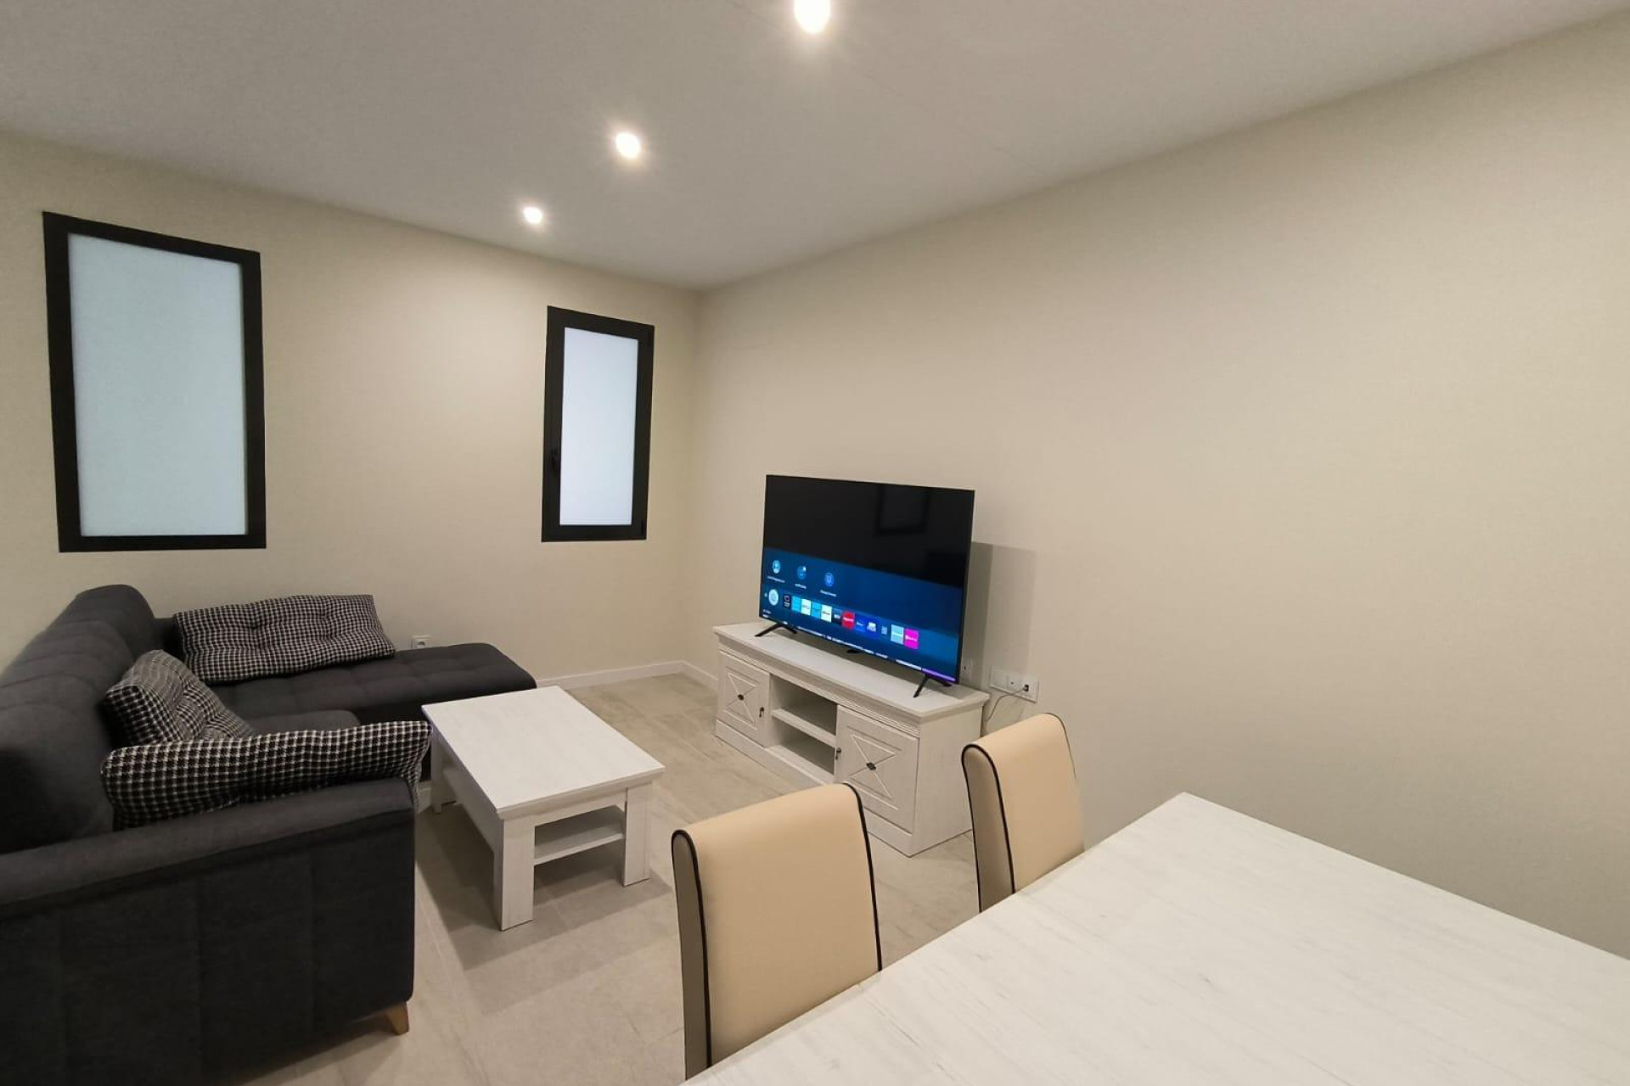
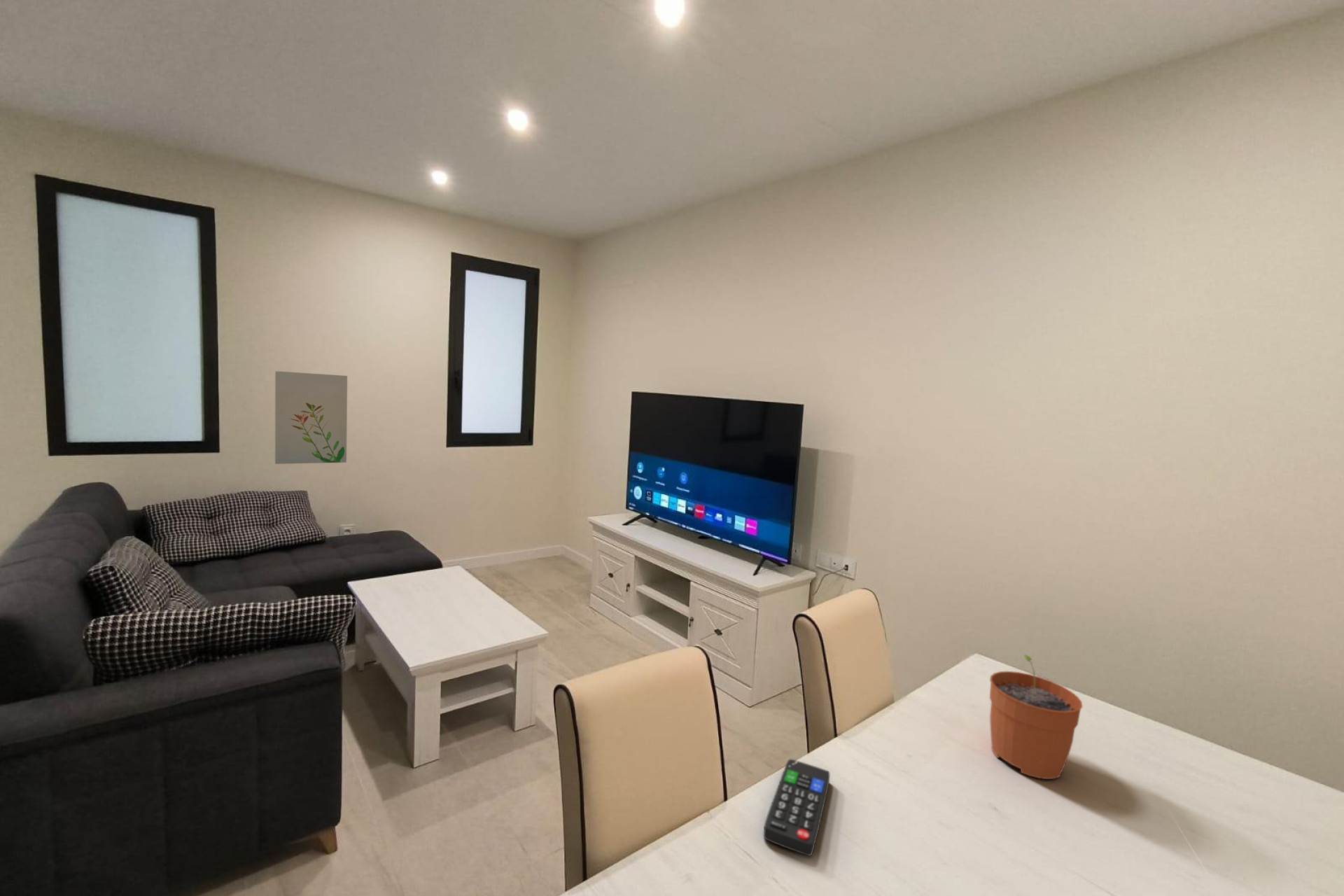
+ remote control (799, 802)
+ wall art (312, 418)
+ plant pot (1032, 707)
